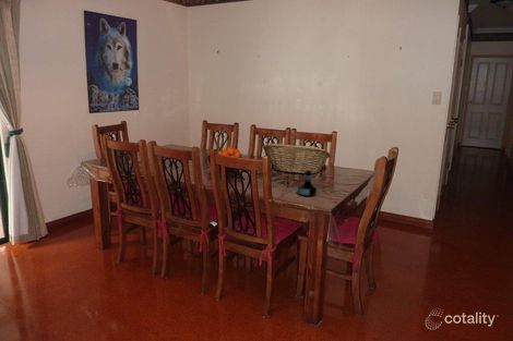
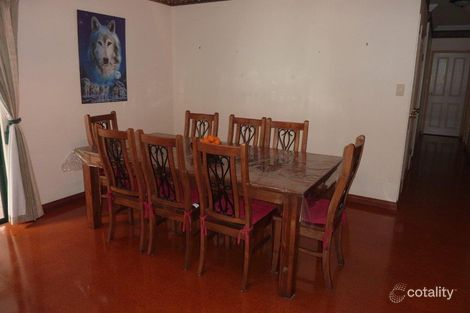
- tequila bottle (308, 182)
- fruit basket (296, 156)
